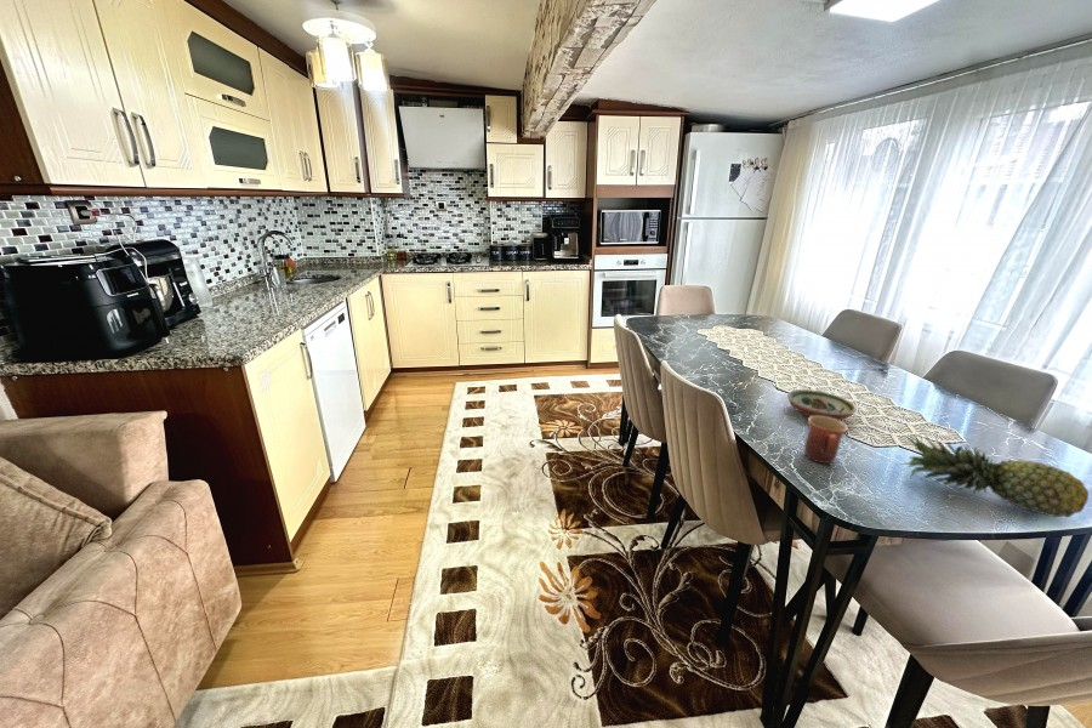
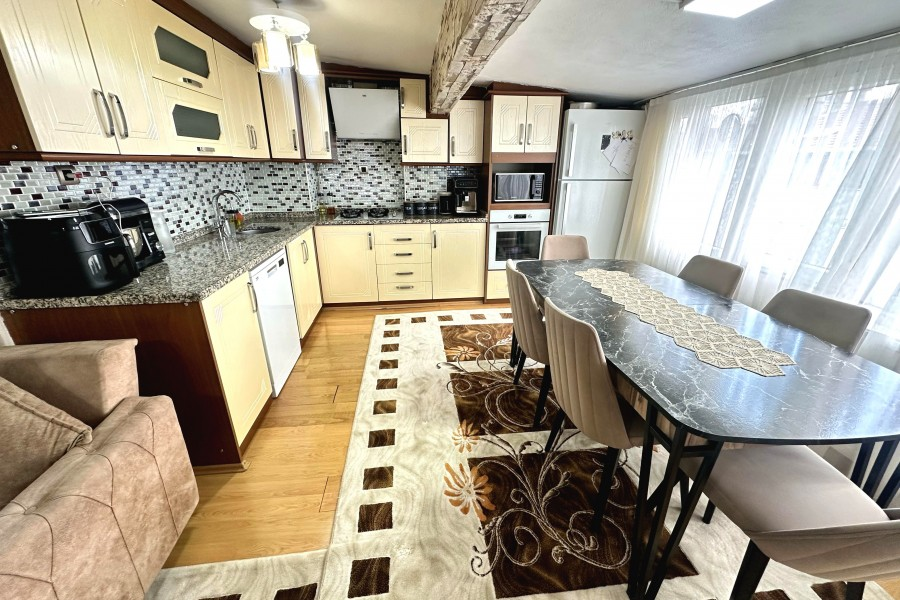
- mug (824, 443)
- fruit (983, 471)
- decorative bowl (819, 408)
